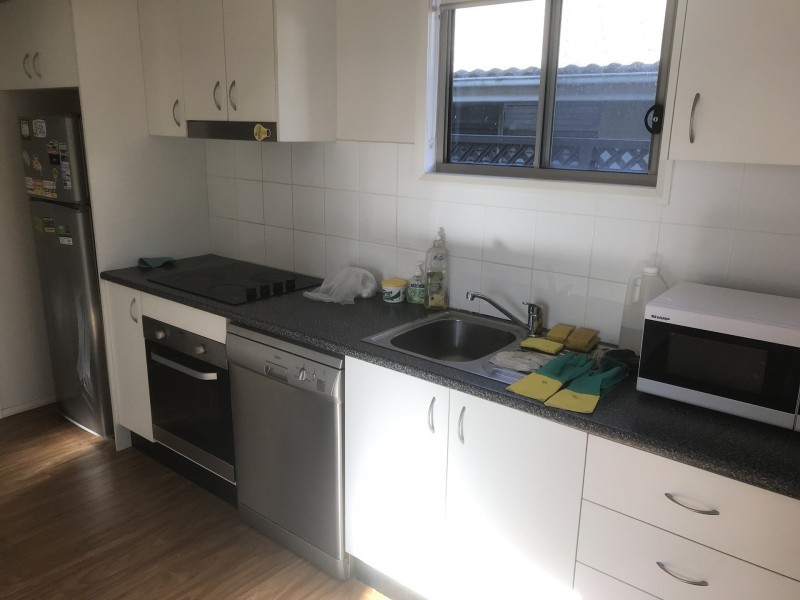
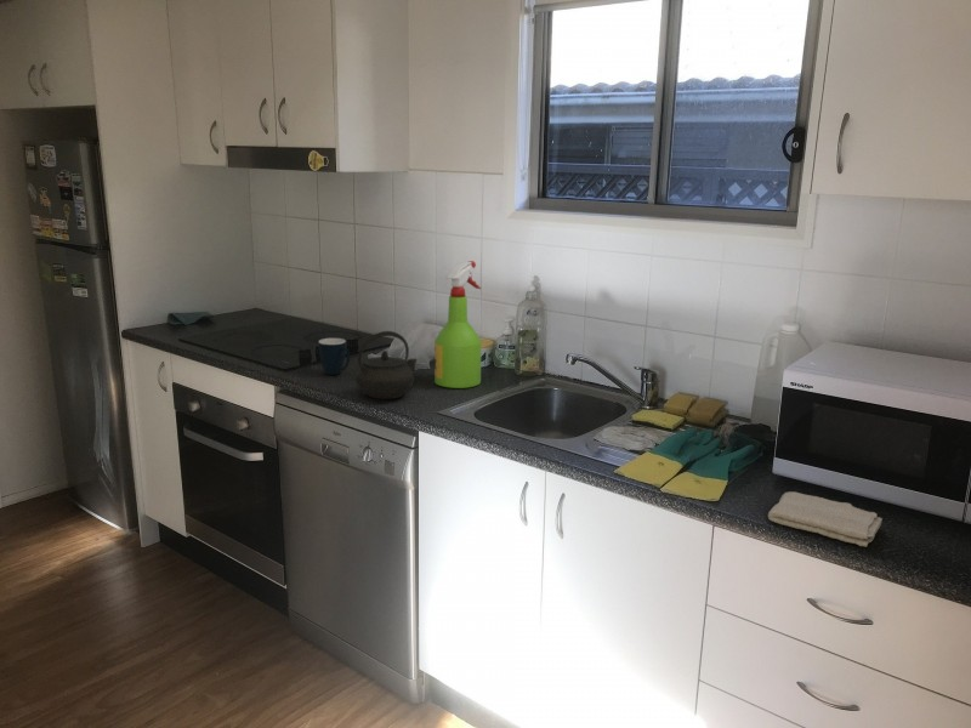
+ washcloth (824, 516)
+ mug (336, 357)
+ spray bottle (462, 322)
+ kettle (388, 363)
